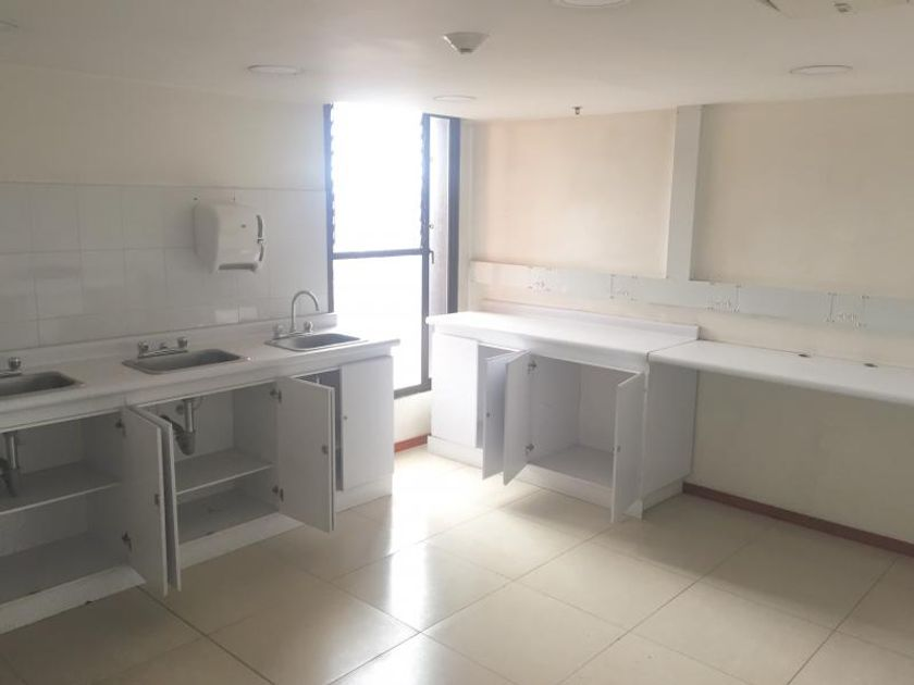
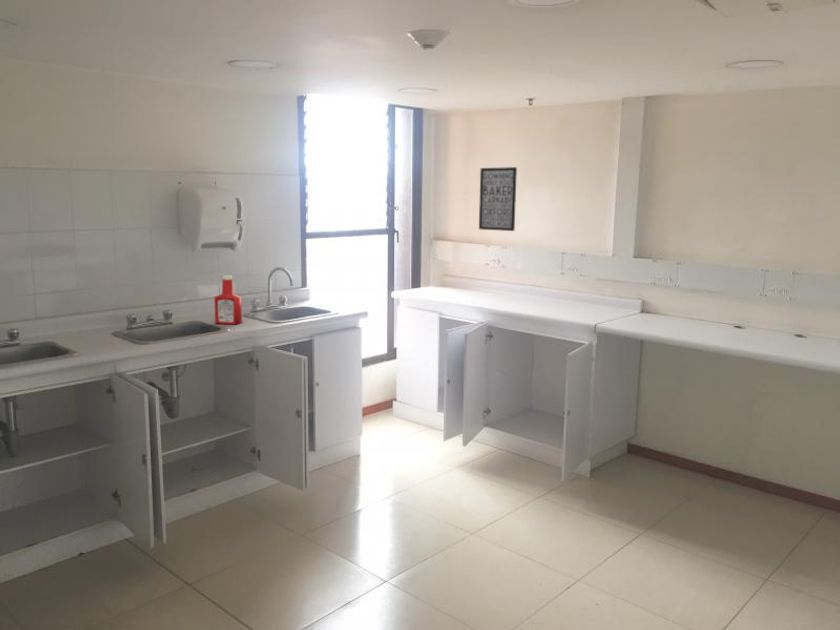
+ soap bottle (227, 299)
+ wall art (497, 199)
